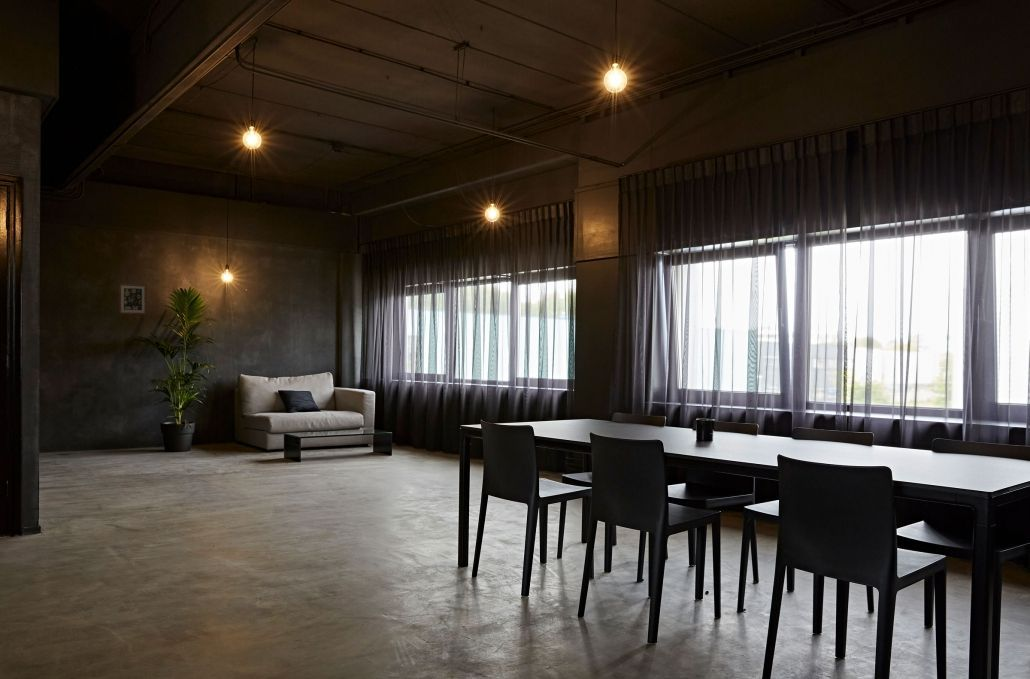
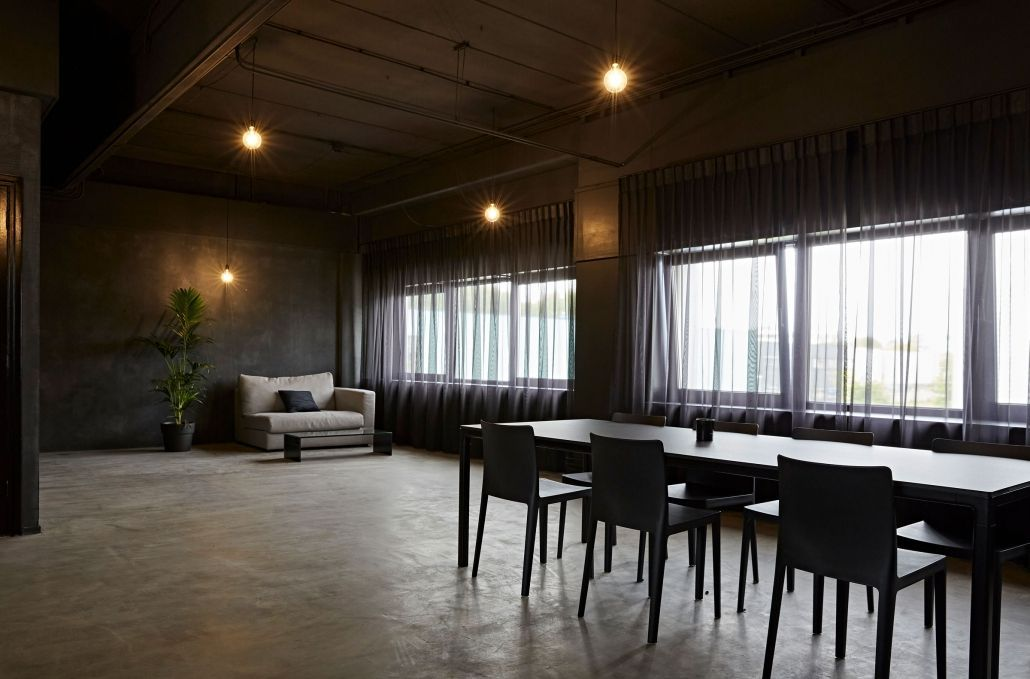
- wall art (132, 299)
